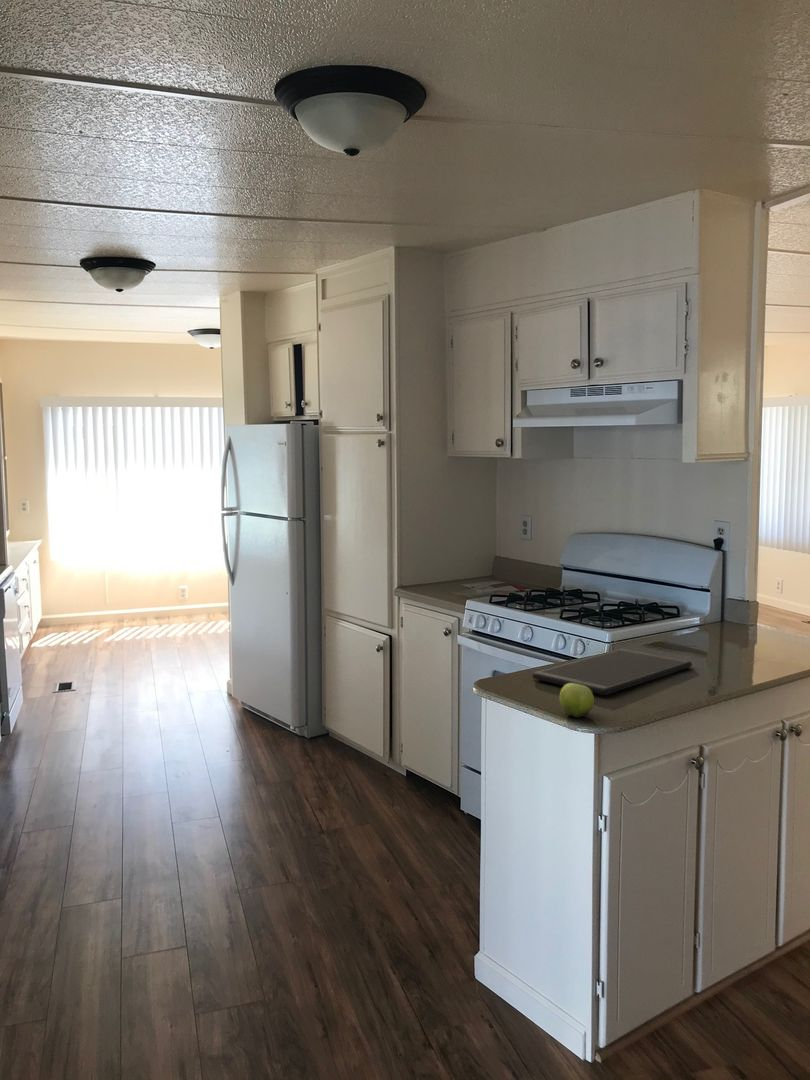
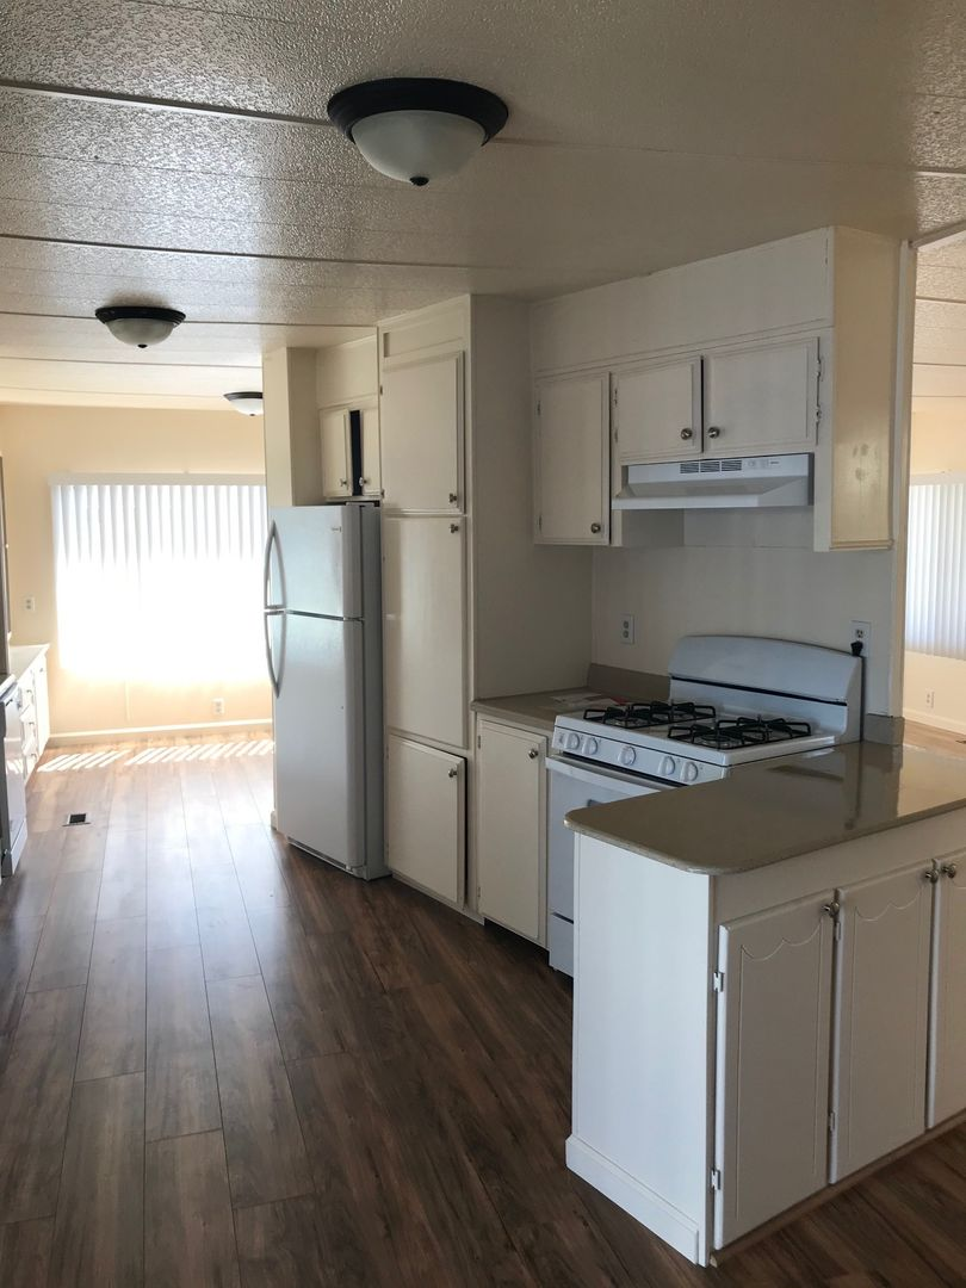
- fruit (576, 698)
- cutting board (613, 669)
